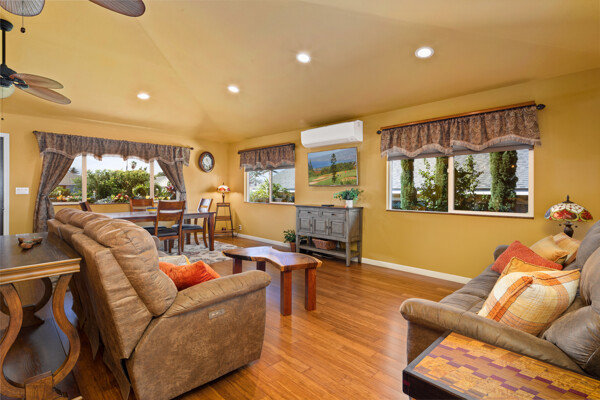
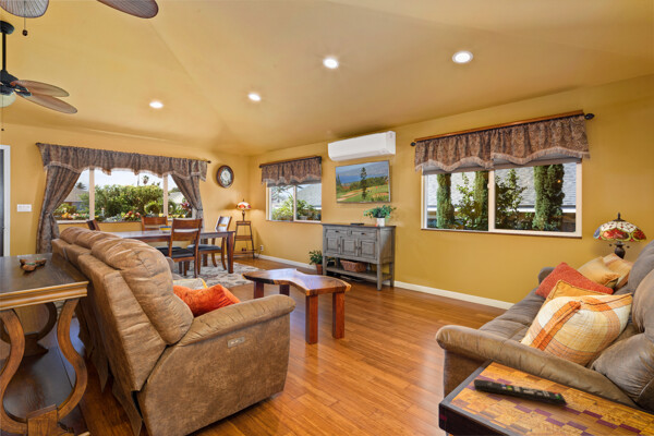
+ remote control (517, 391)
